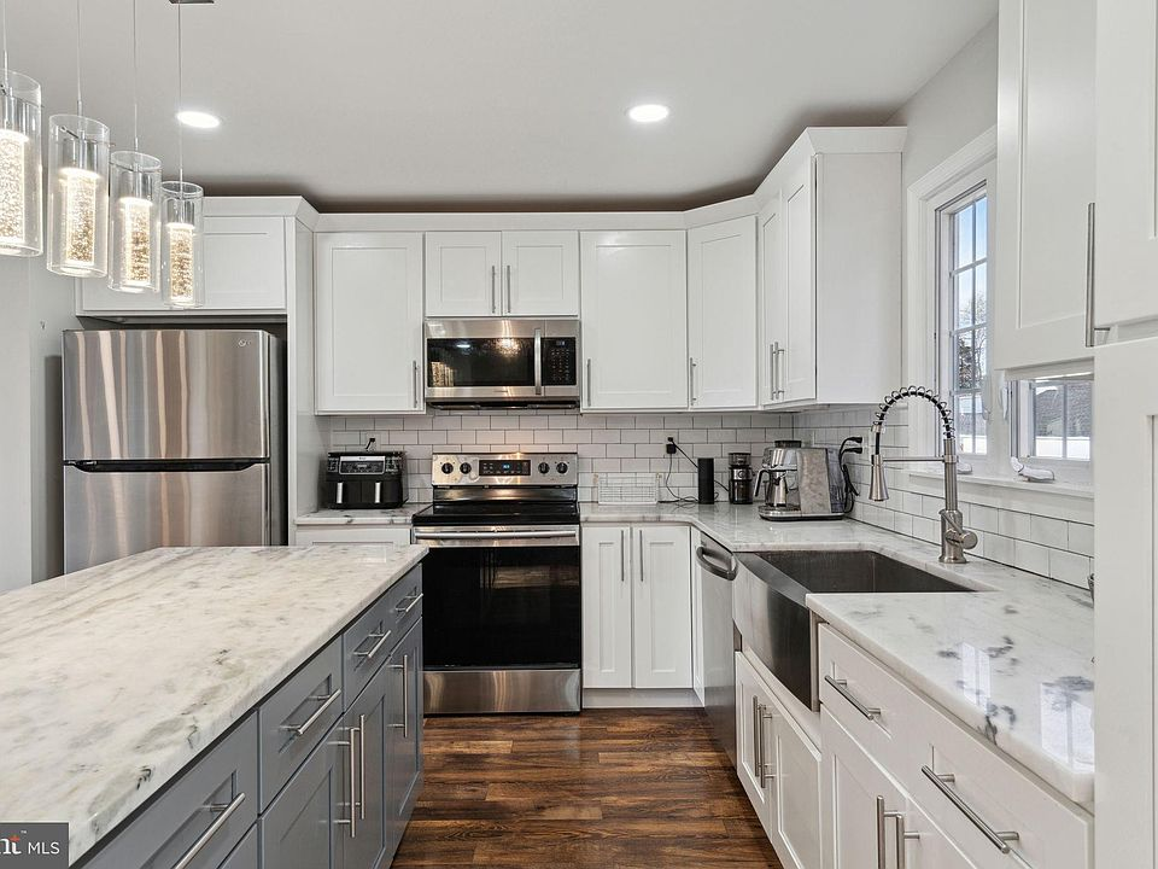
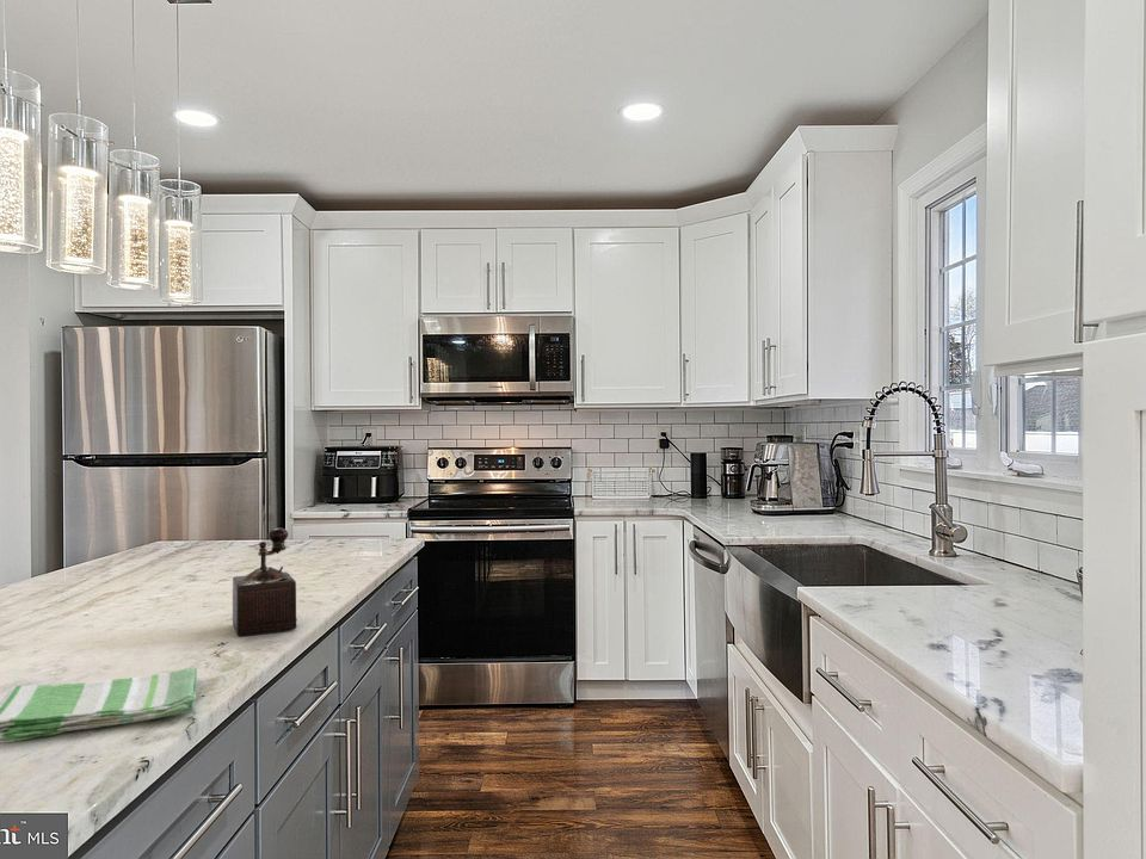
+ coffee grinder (264, 577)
+ dish towel (100, 698)
